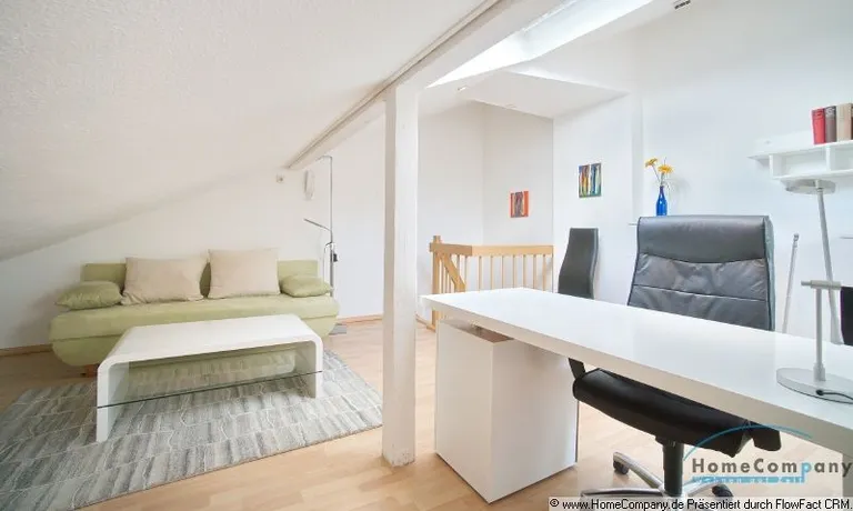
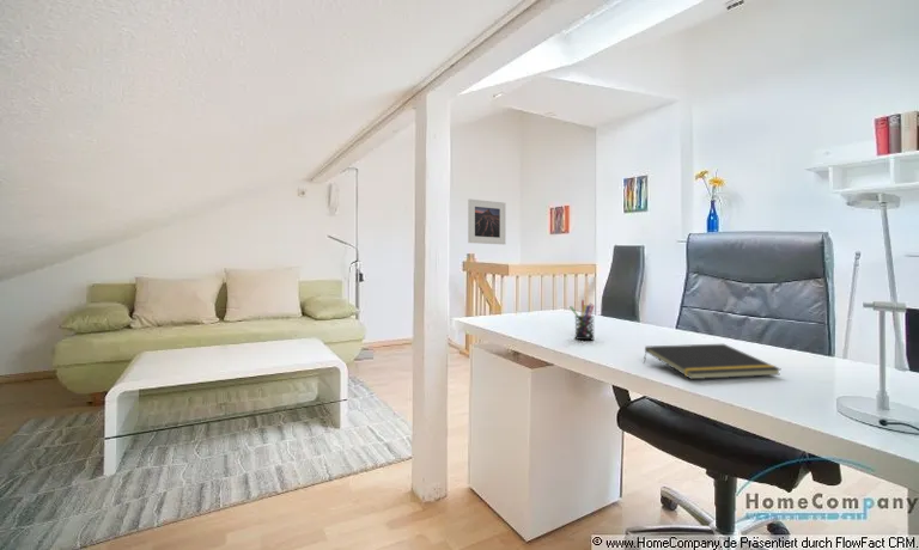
+ notepad (708, 359)
+ pen holder (582, 319)
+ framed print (487, 221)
